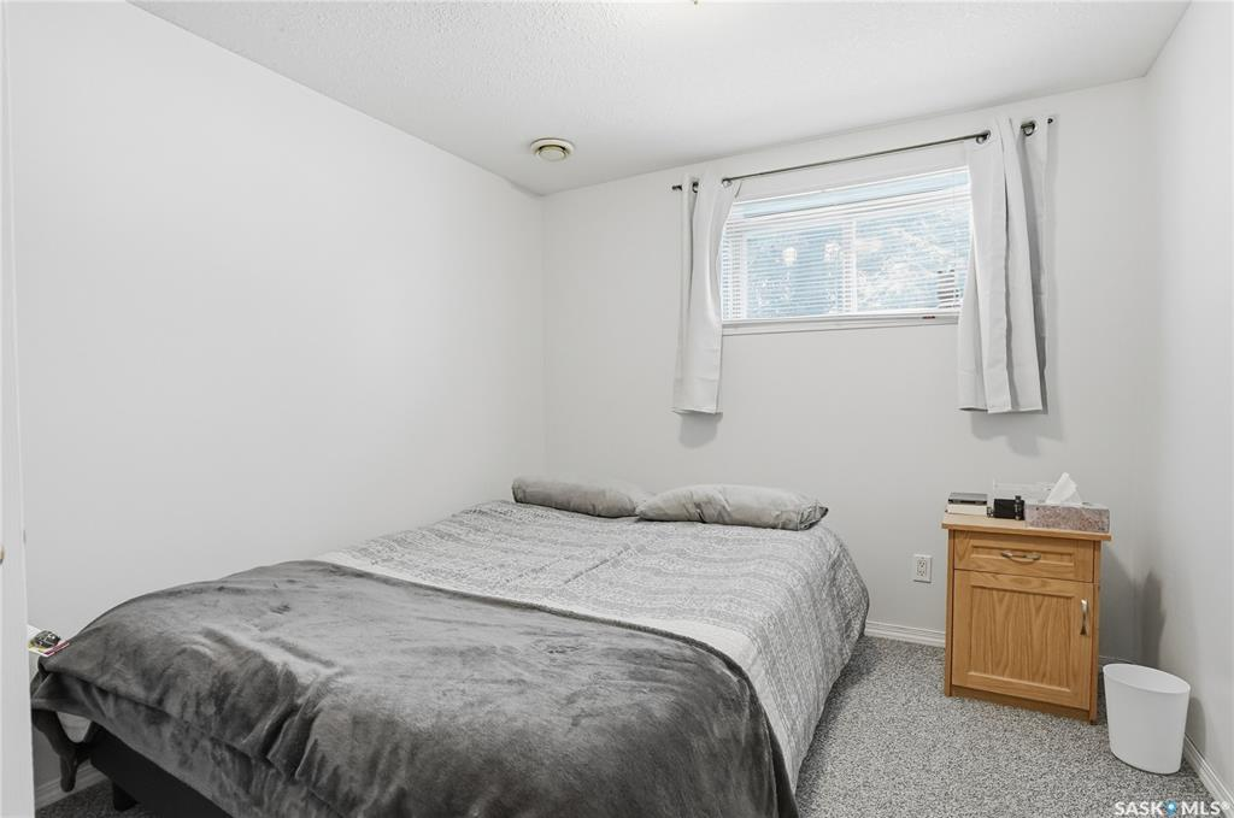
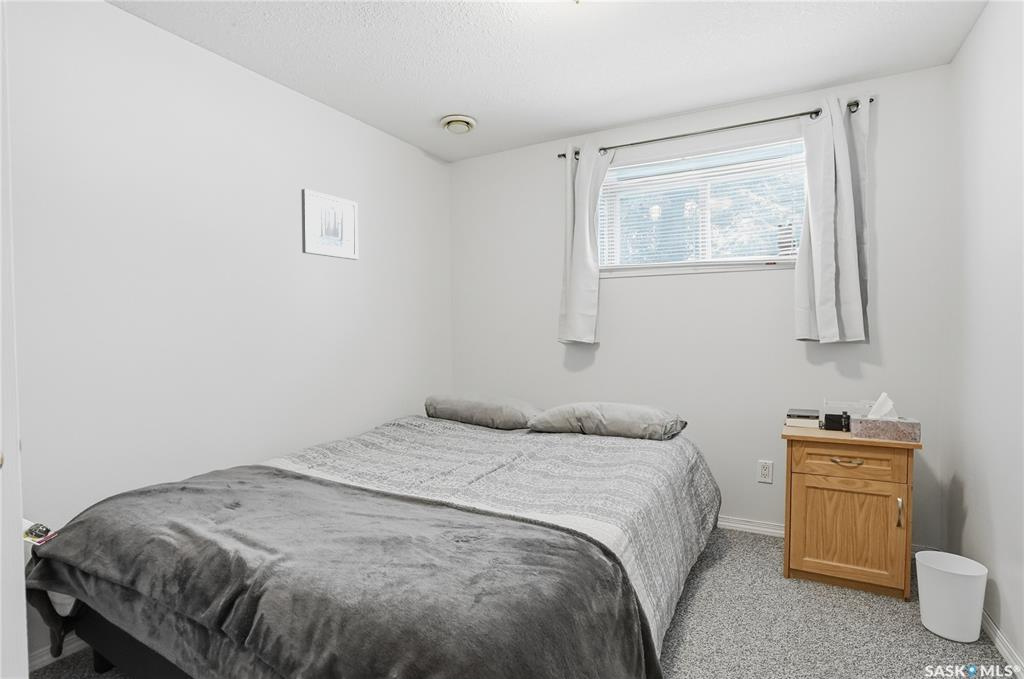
+ wall art (331, 226)
